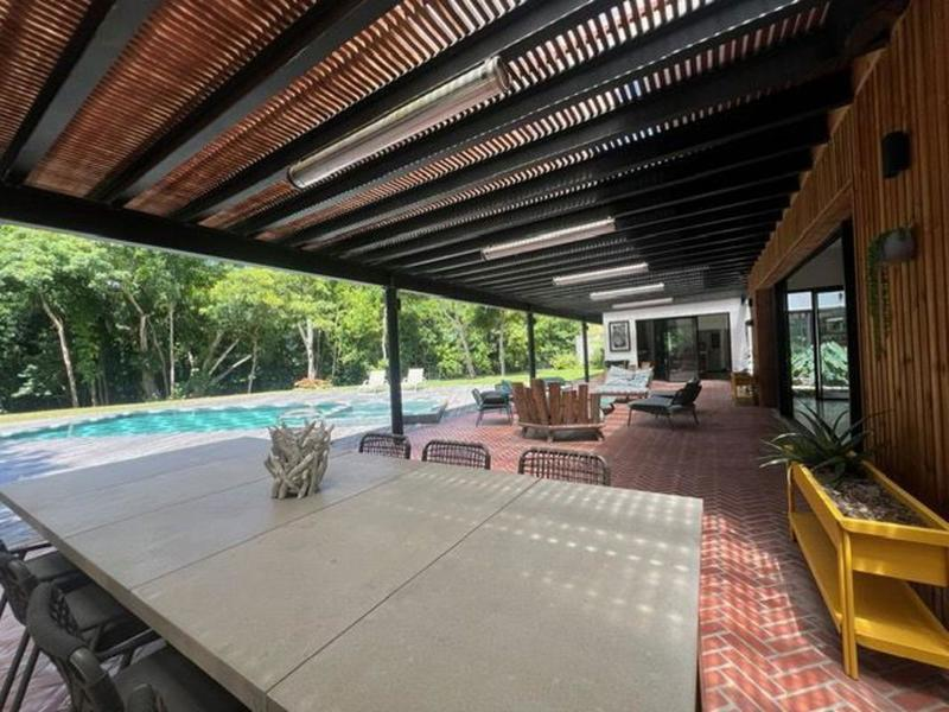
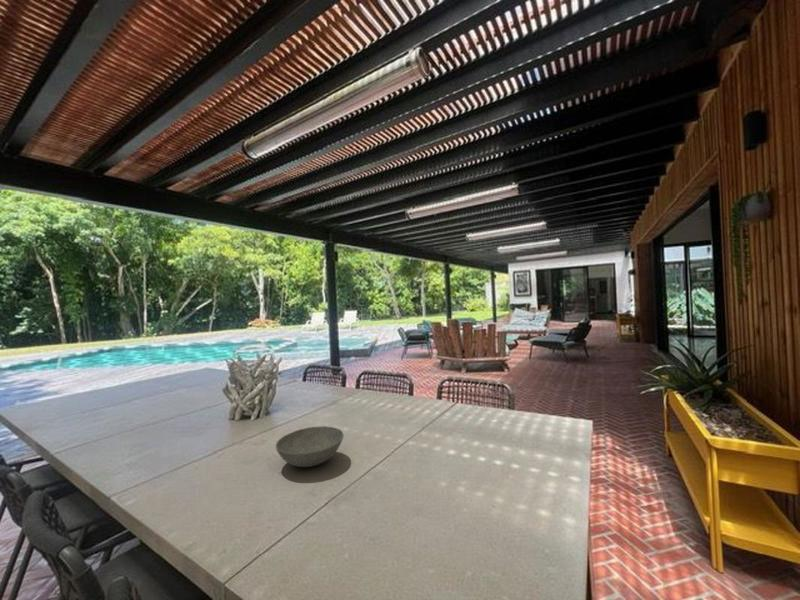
+ bowl (310, 449)
